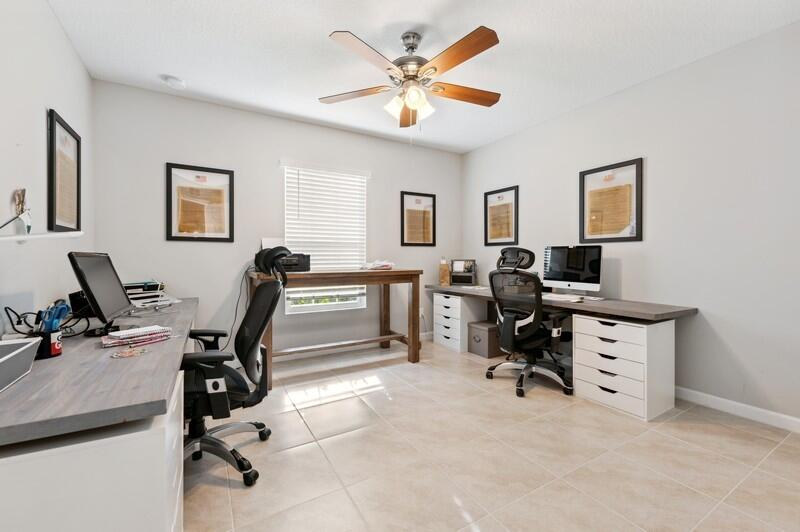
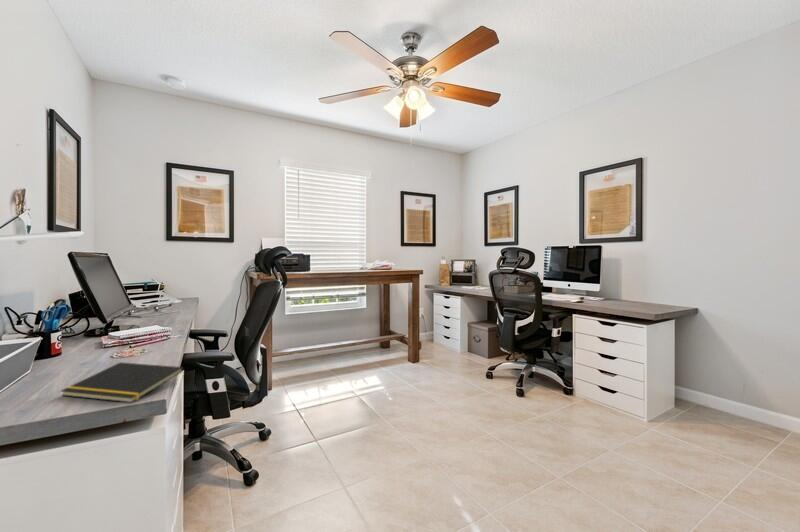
+ notepad (125, 380)
